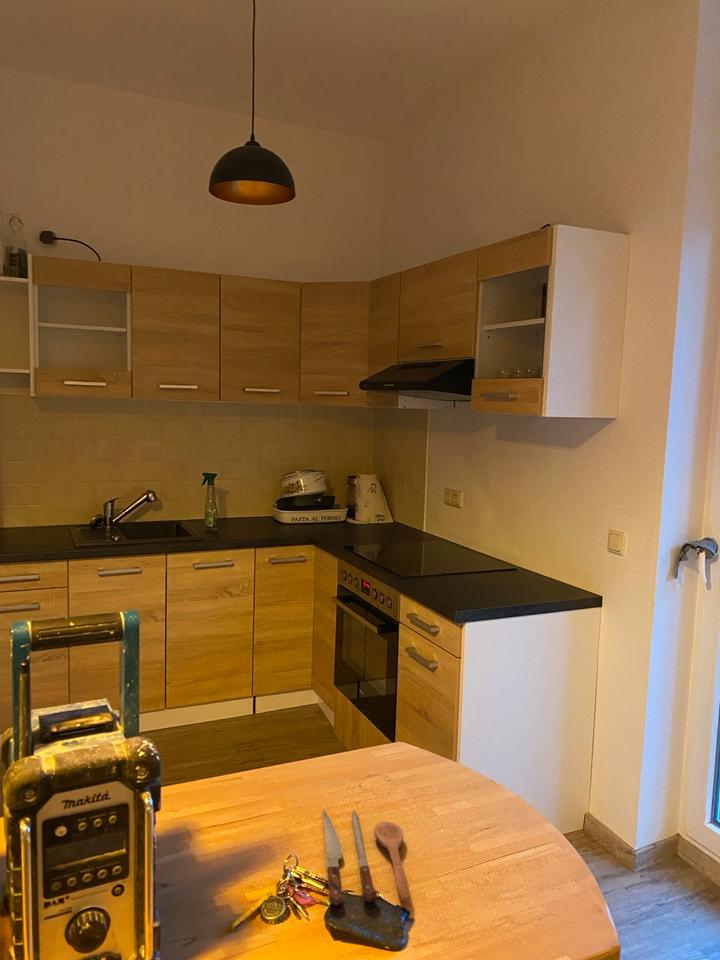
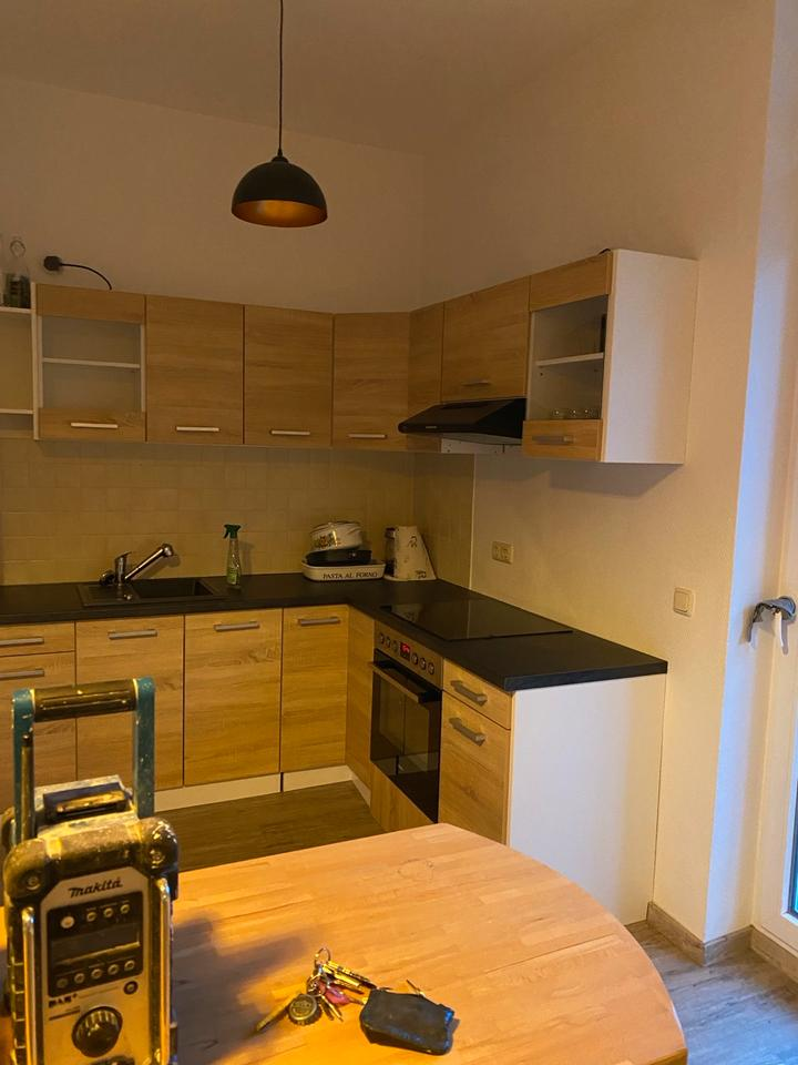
- spoon (364, 850)
